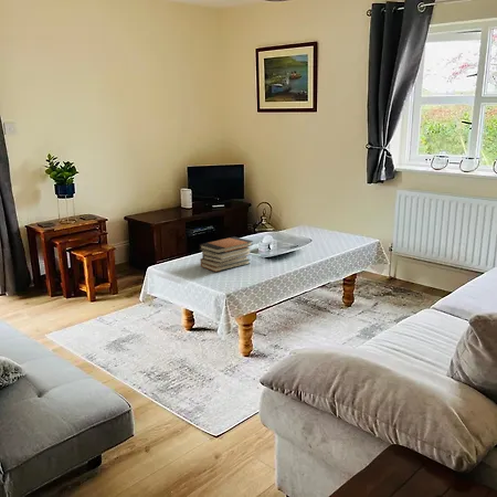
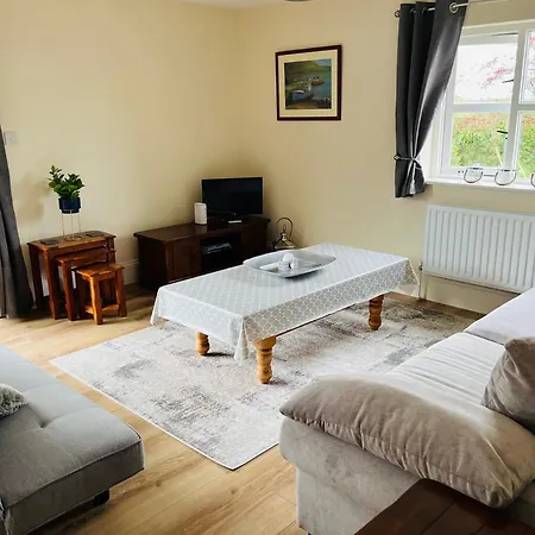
- book stack (226, 253)
